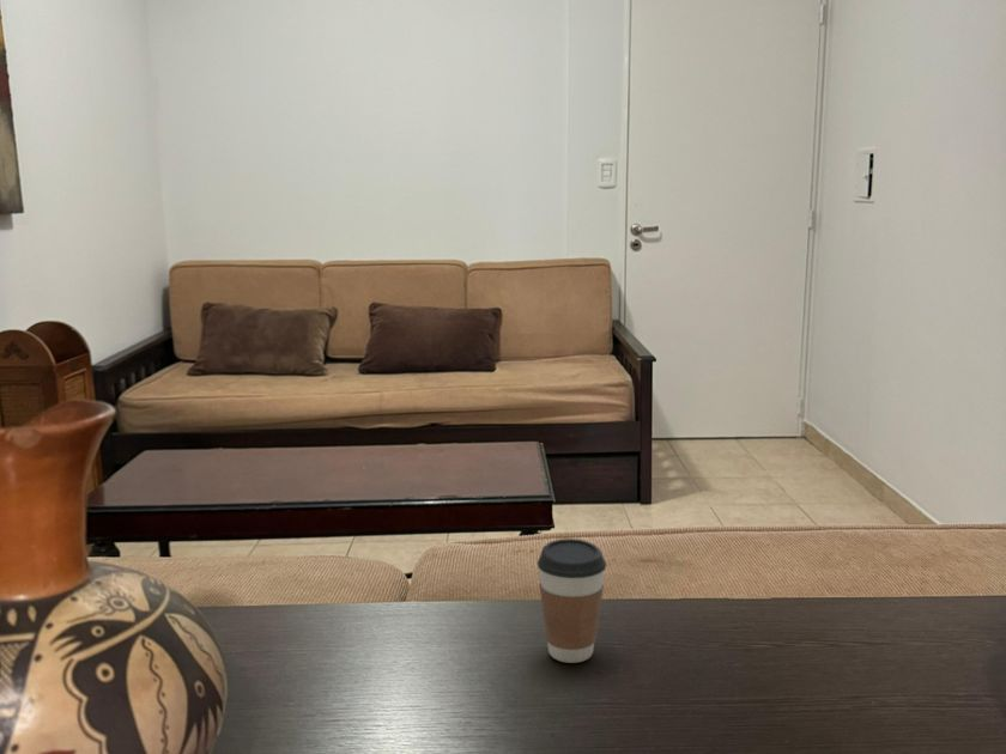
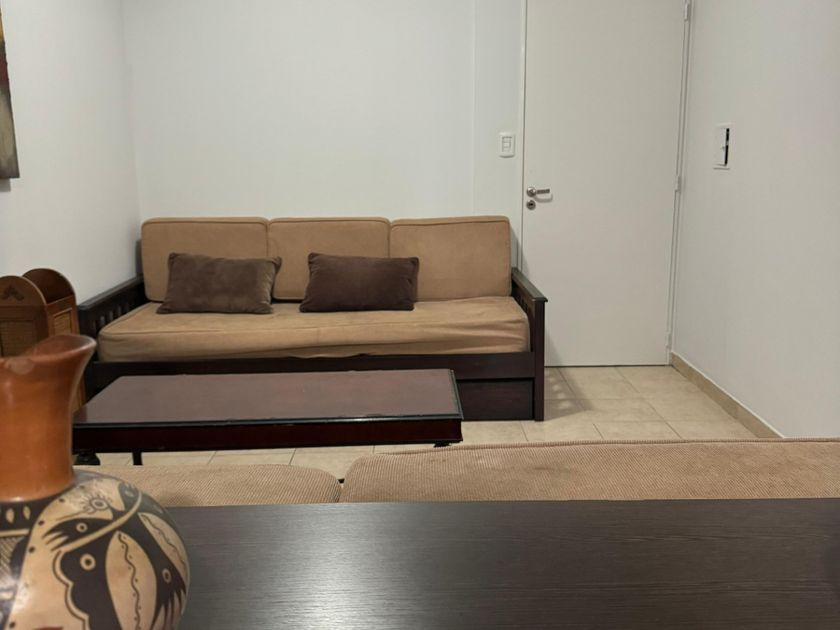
- coffee cup (571, 602)
